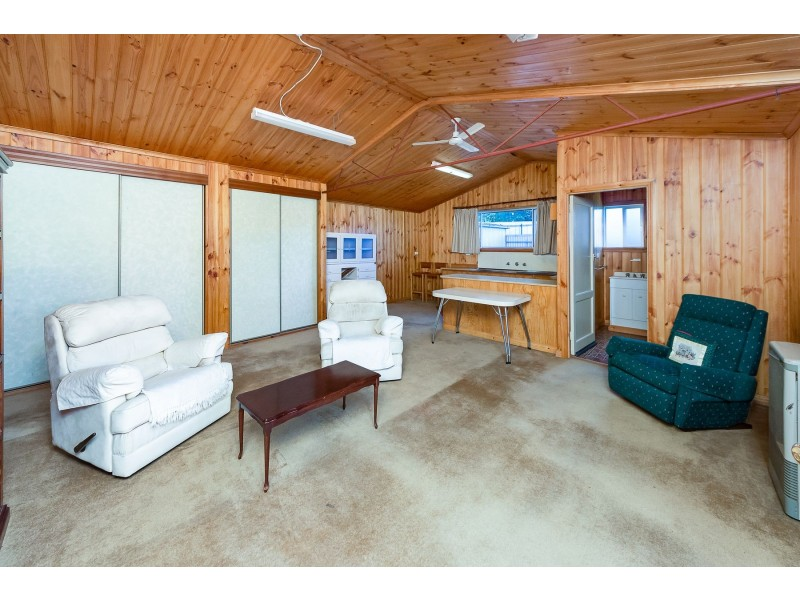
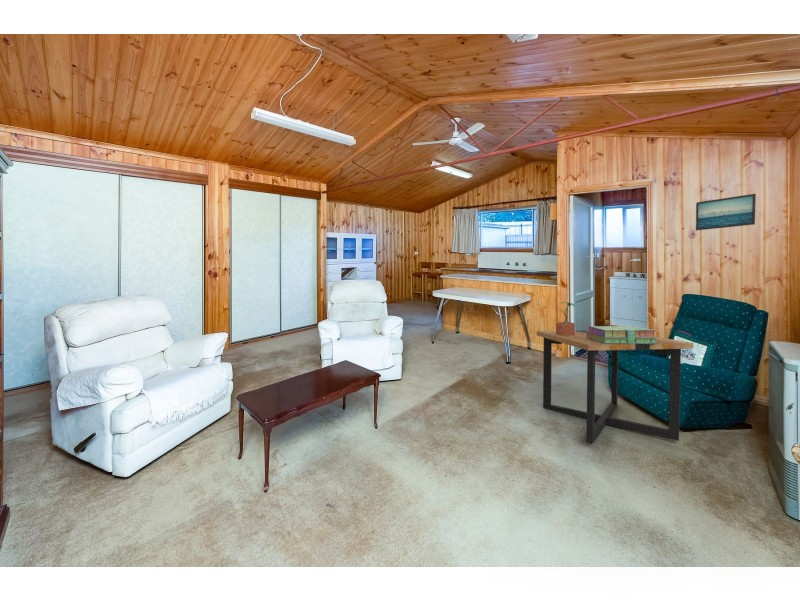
+ stack of books (619, 334)
+ side table (612, 380)
+ potted plant (566, 318)
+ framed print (724, 213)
